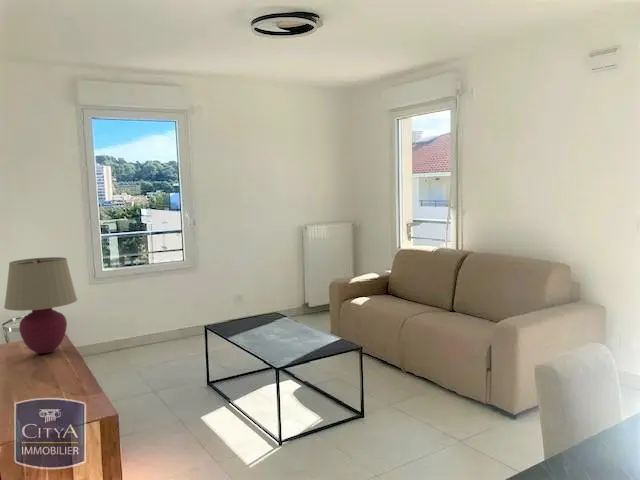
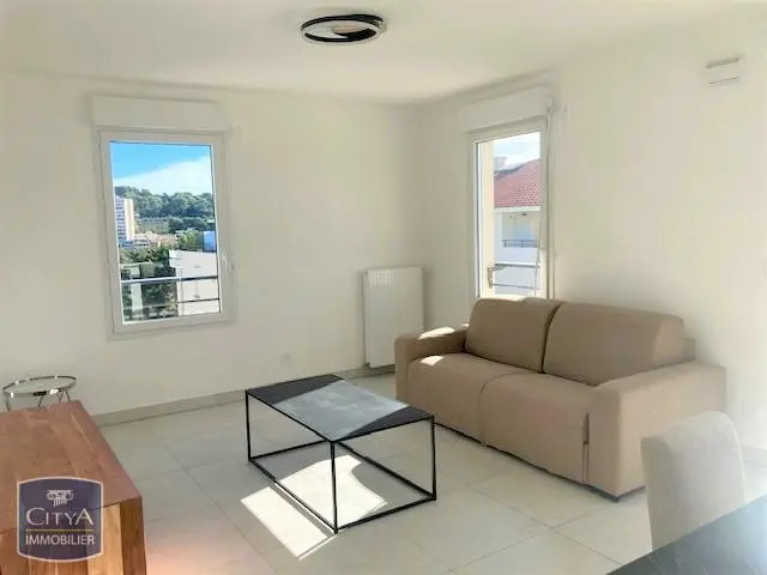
- table lamp (42, 306)
